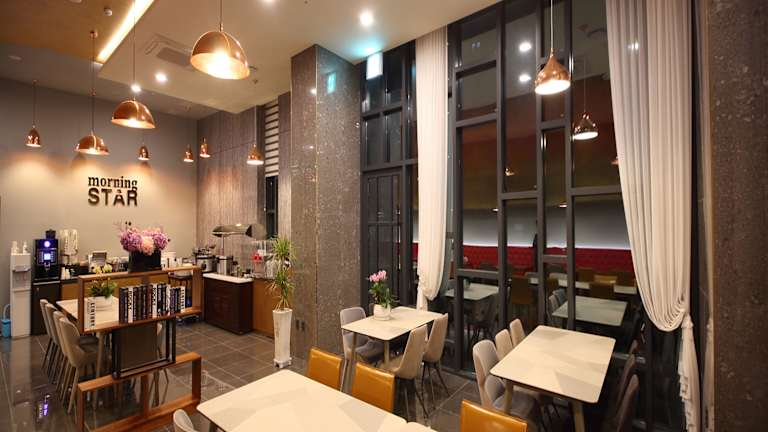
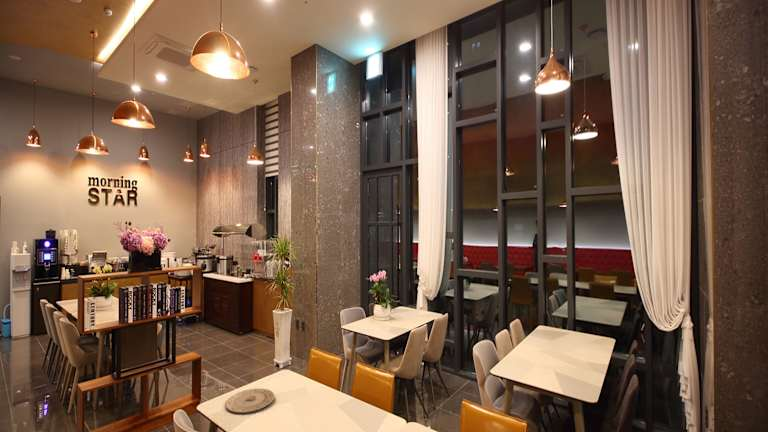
+ plate (250, 400)
